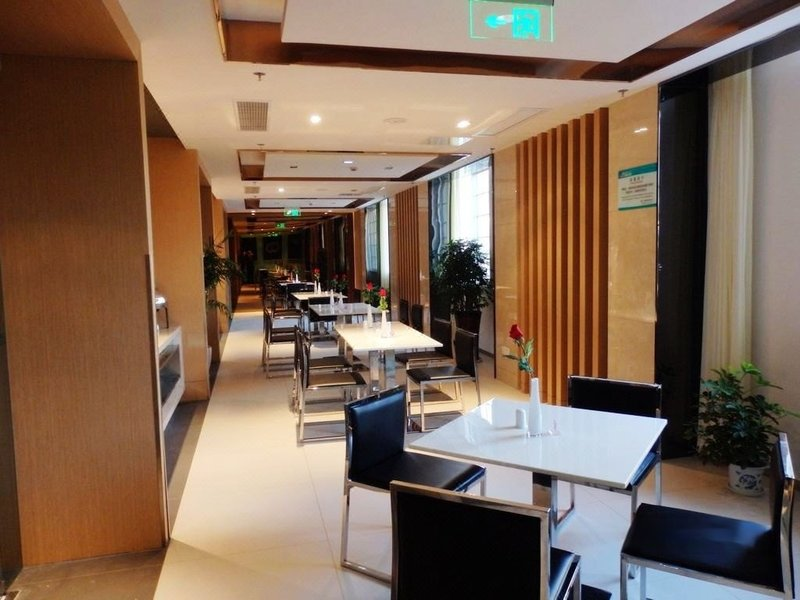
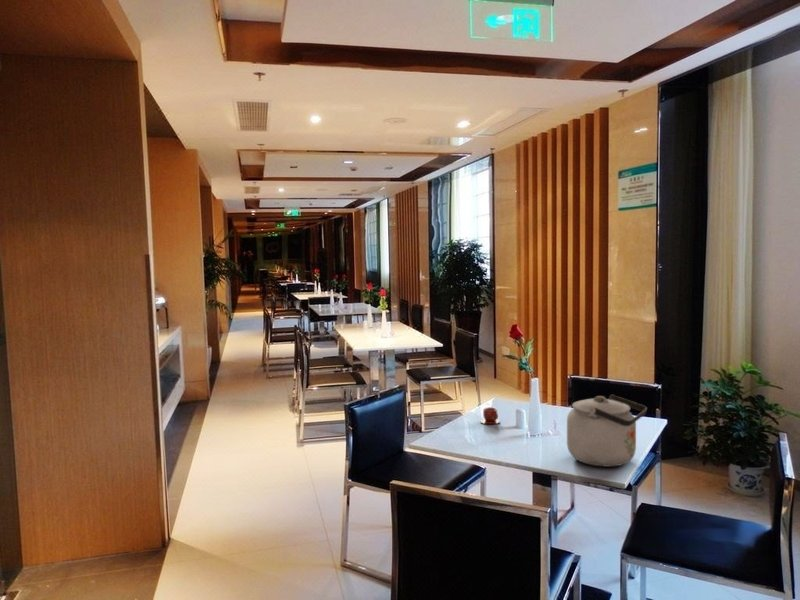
+ teacup (490, 415)
+ kettle (605, 426)
